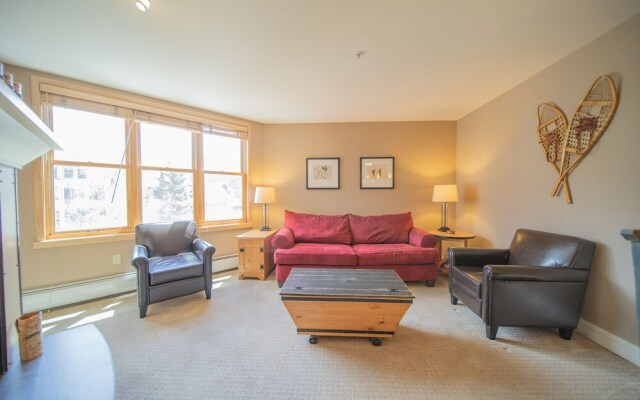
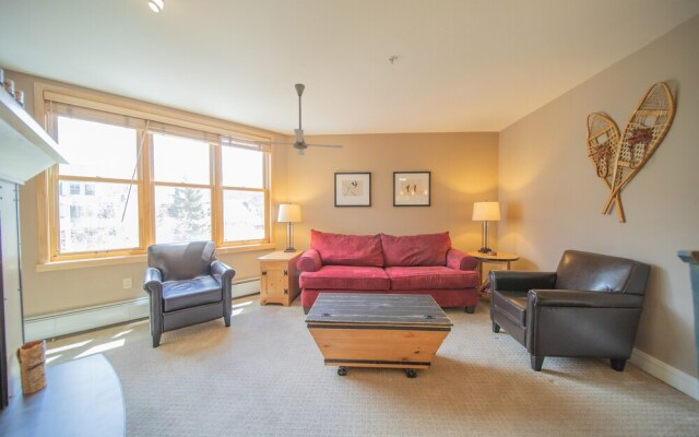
+ ceiling fan (299, 117)
